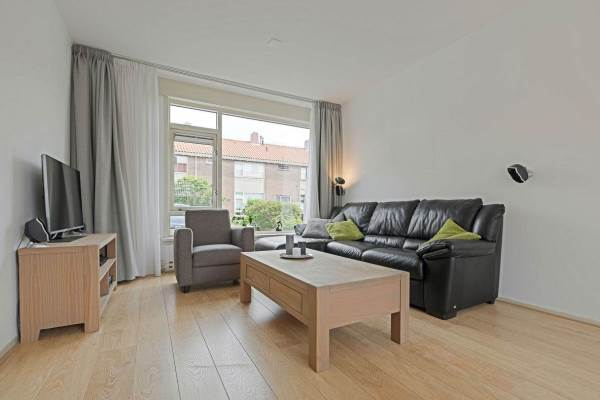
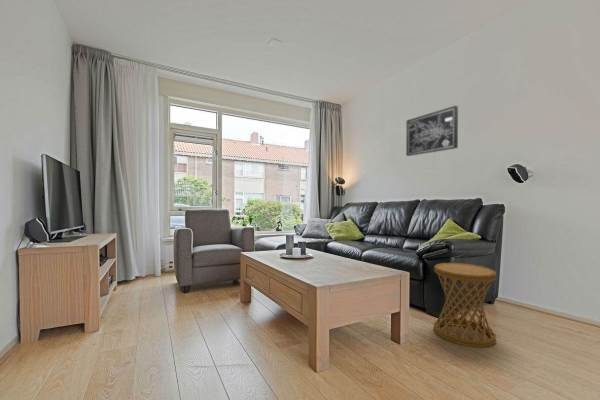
+ wall art (430, 133)
+ side table (464, 302)
